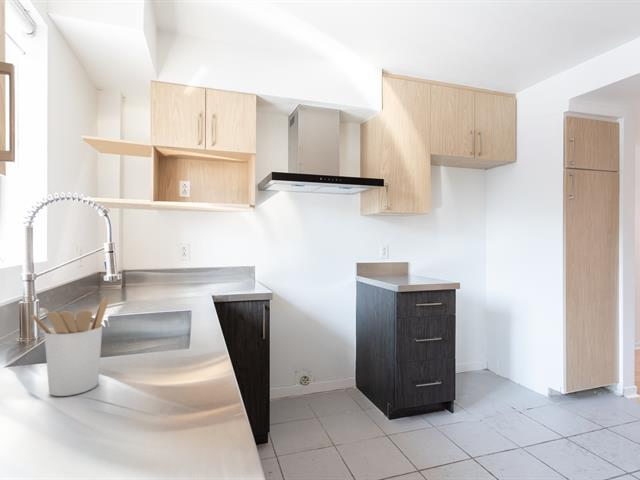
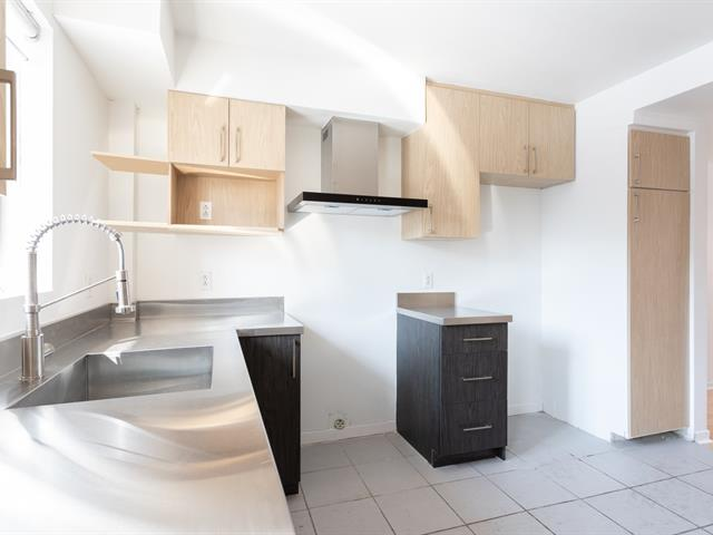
- utensil holder (73, 346)
